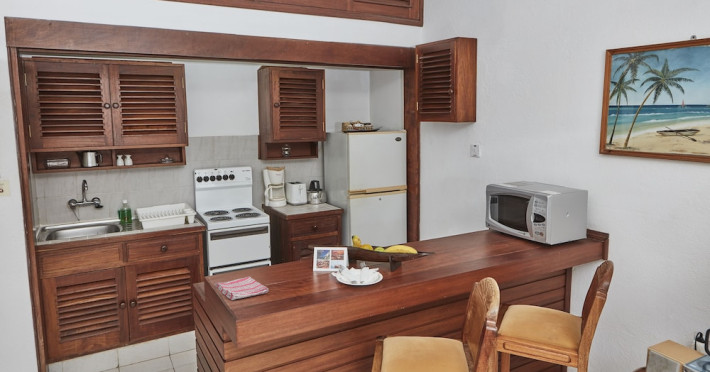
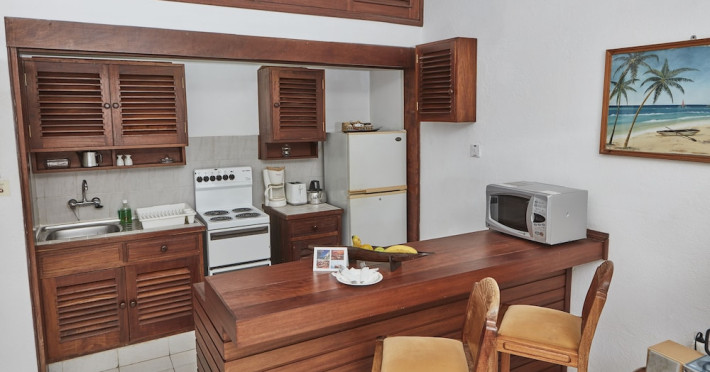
- dish towel (241, 286)
